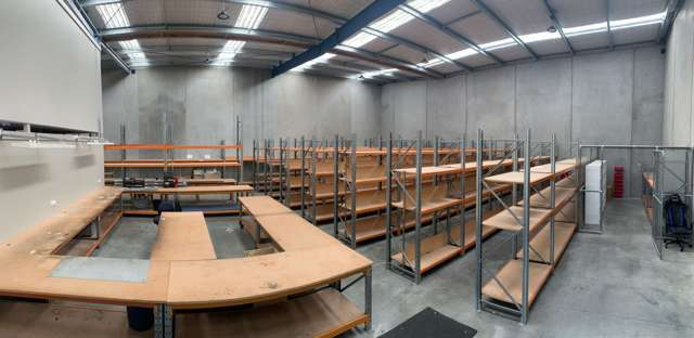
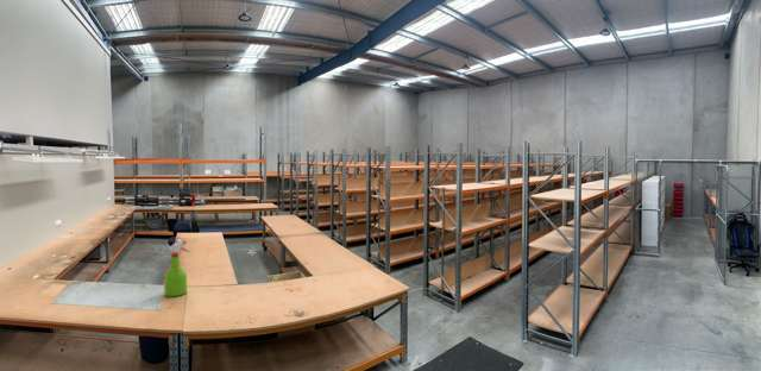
+ spray bottle (178, 266)
